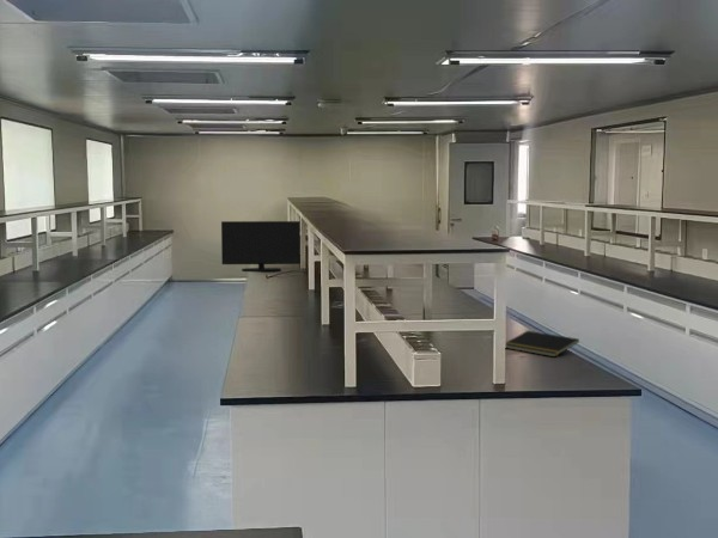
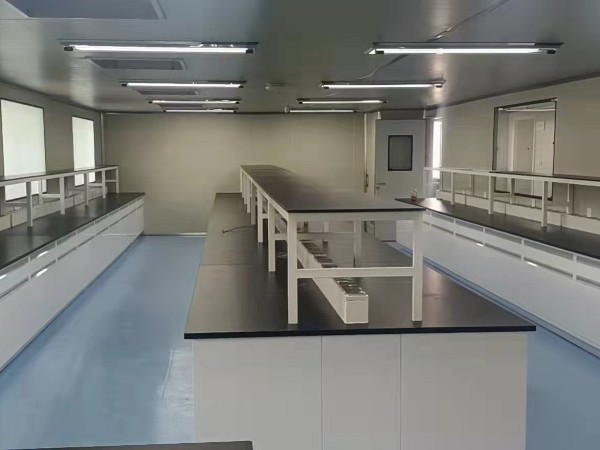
- monitor (261, 245)
- notepad (540, 343)
